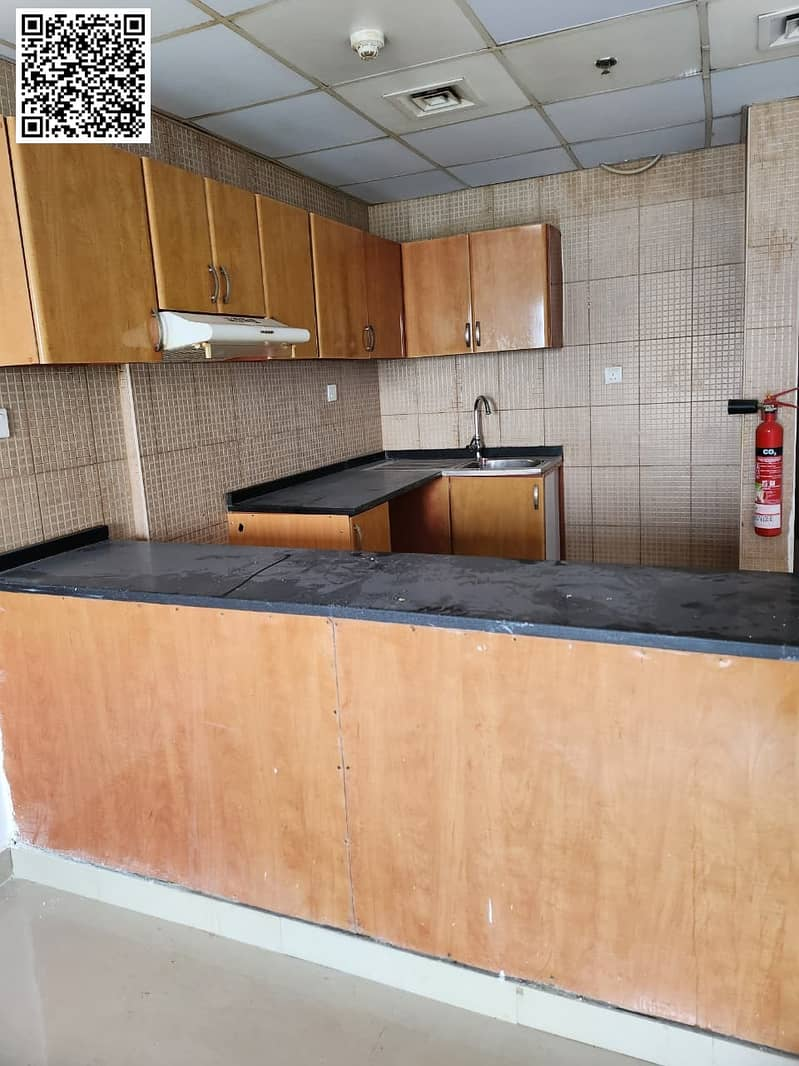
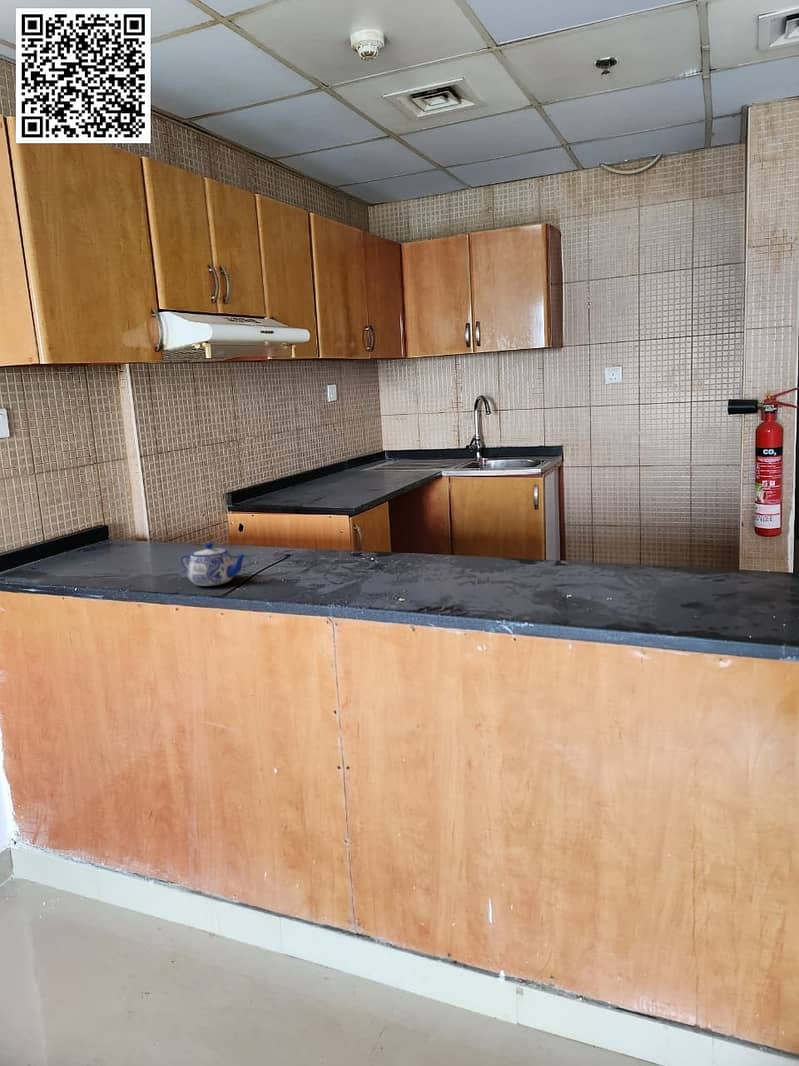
+ teapot (214, 563)
